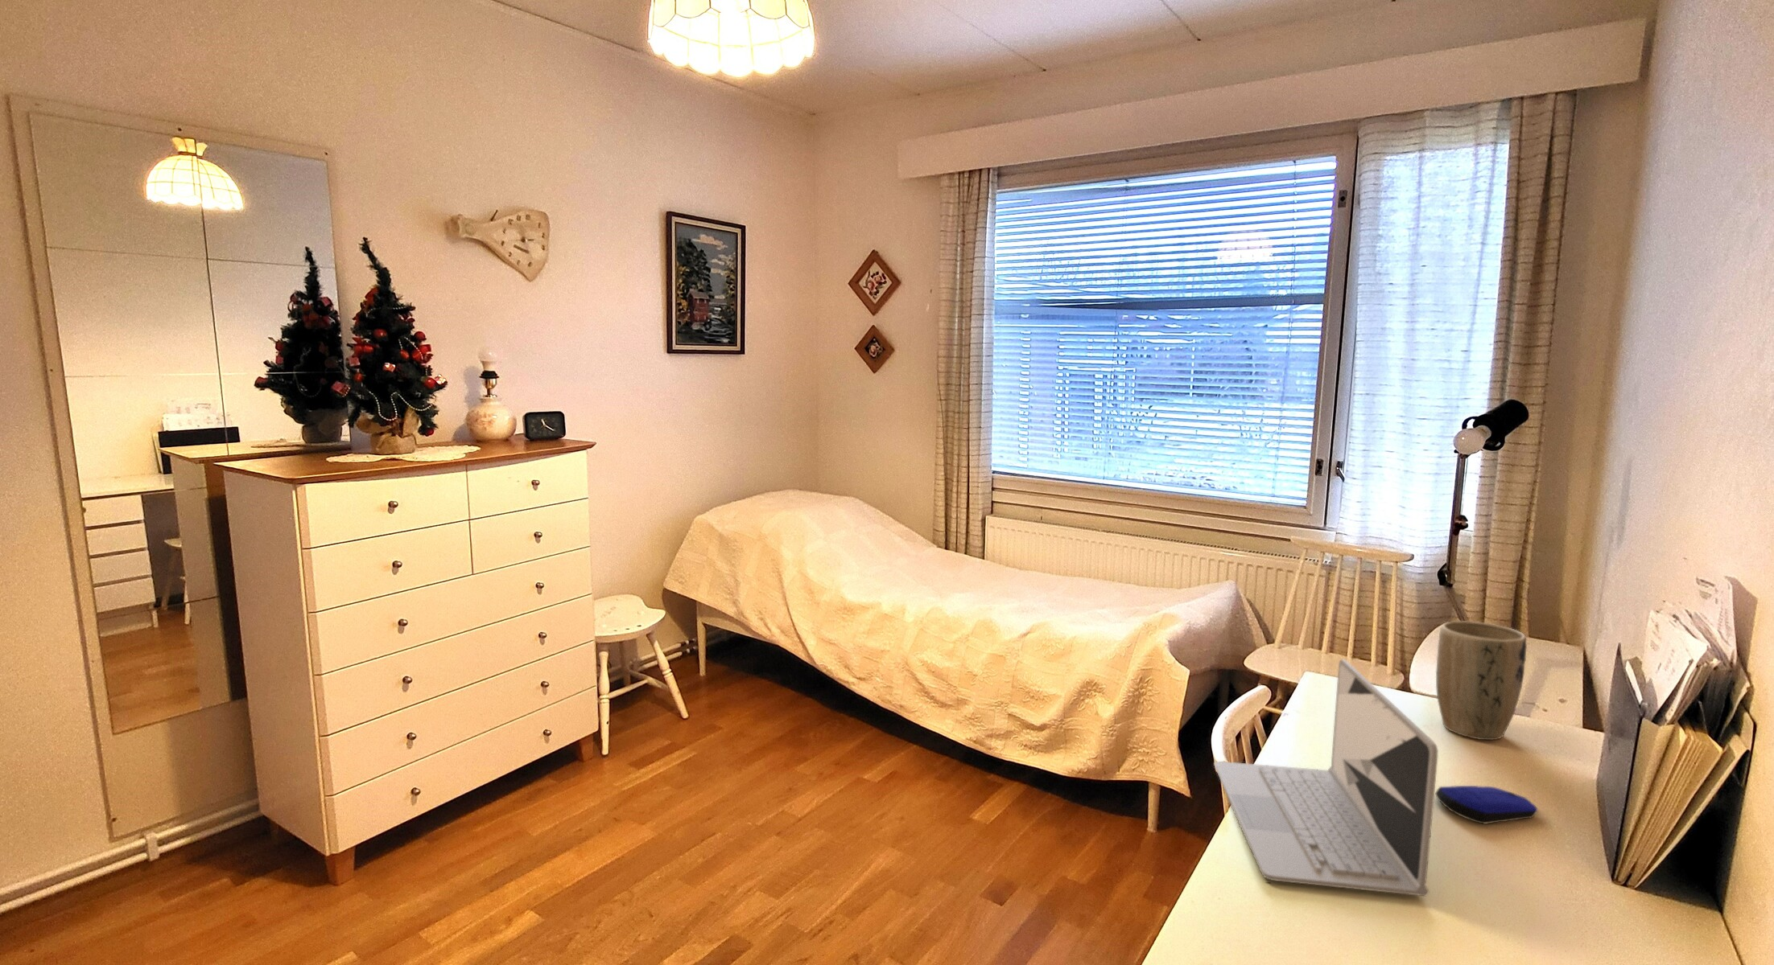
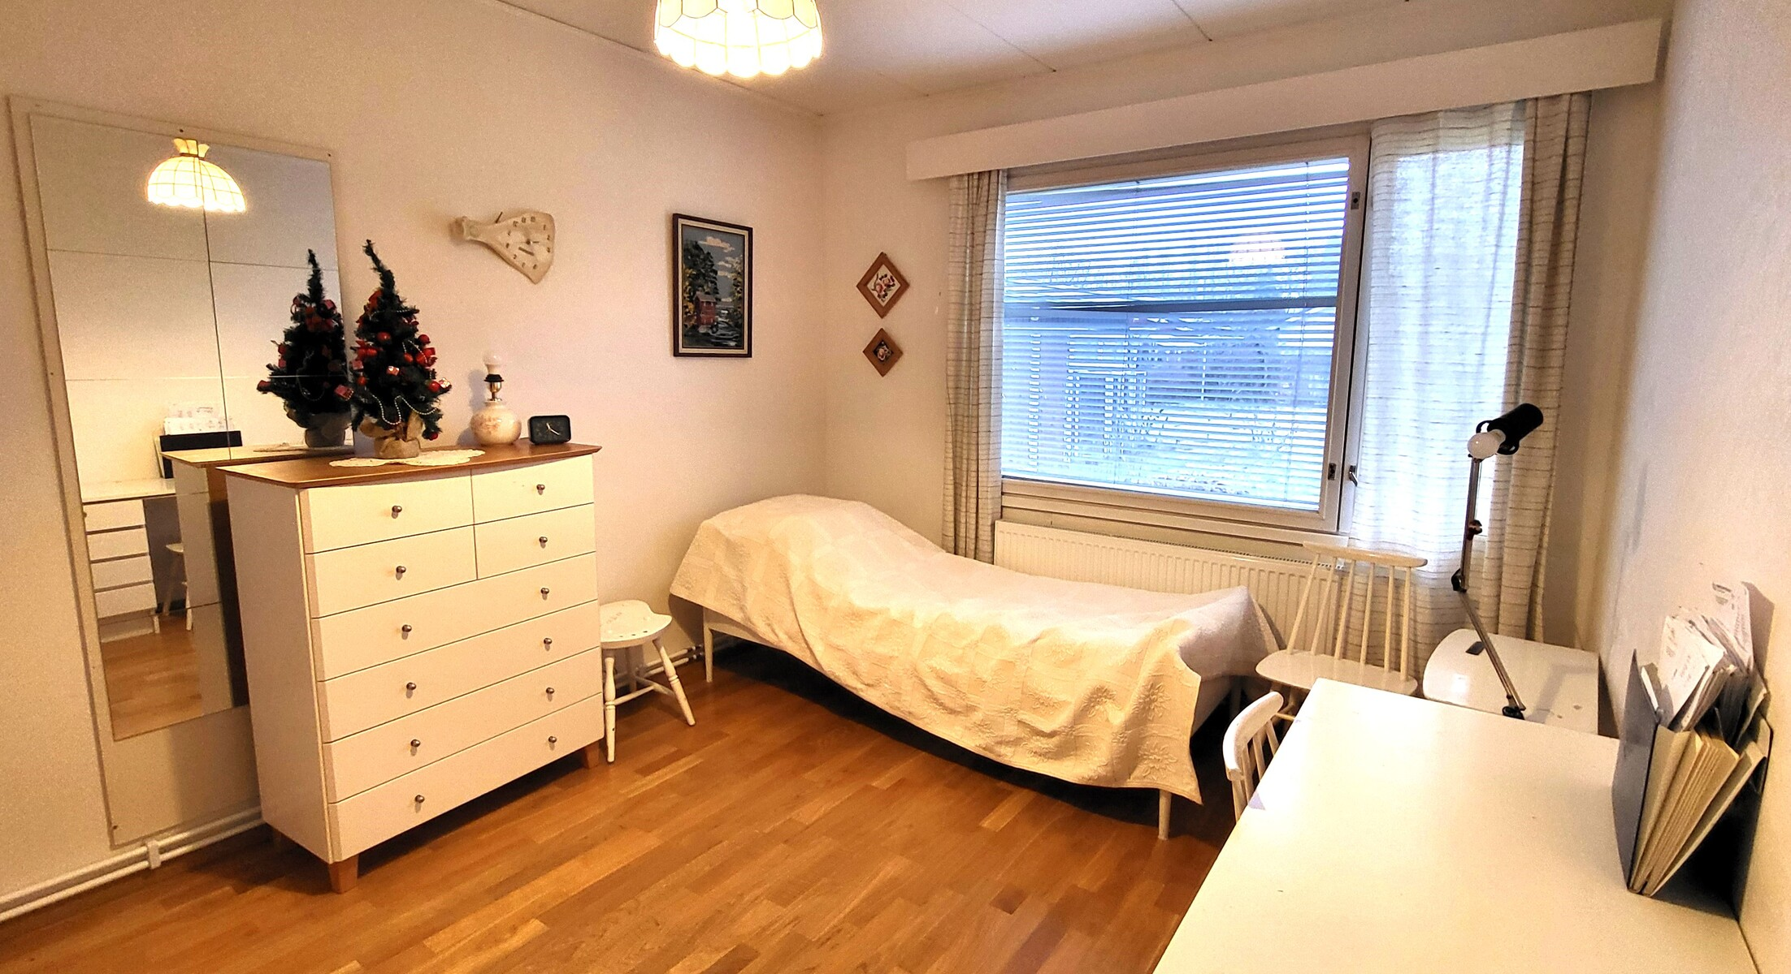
- computer mouse (1486, 800)
- plant pot (1478, 680)
- laptop (1306, 768)
